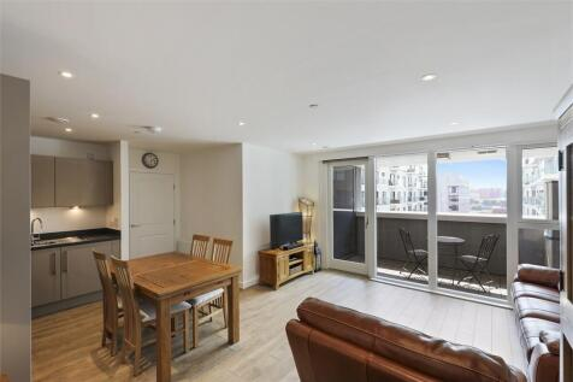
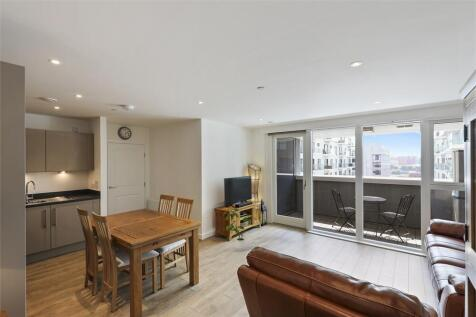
+ house plant (234, 227)
